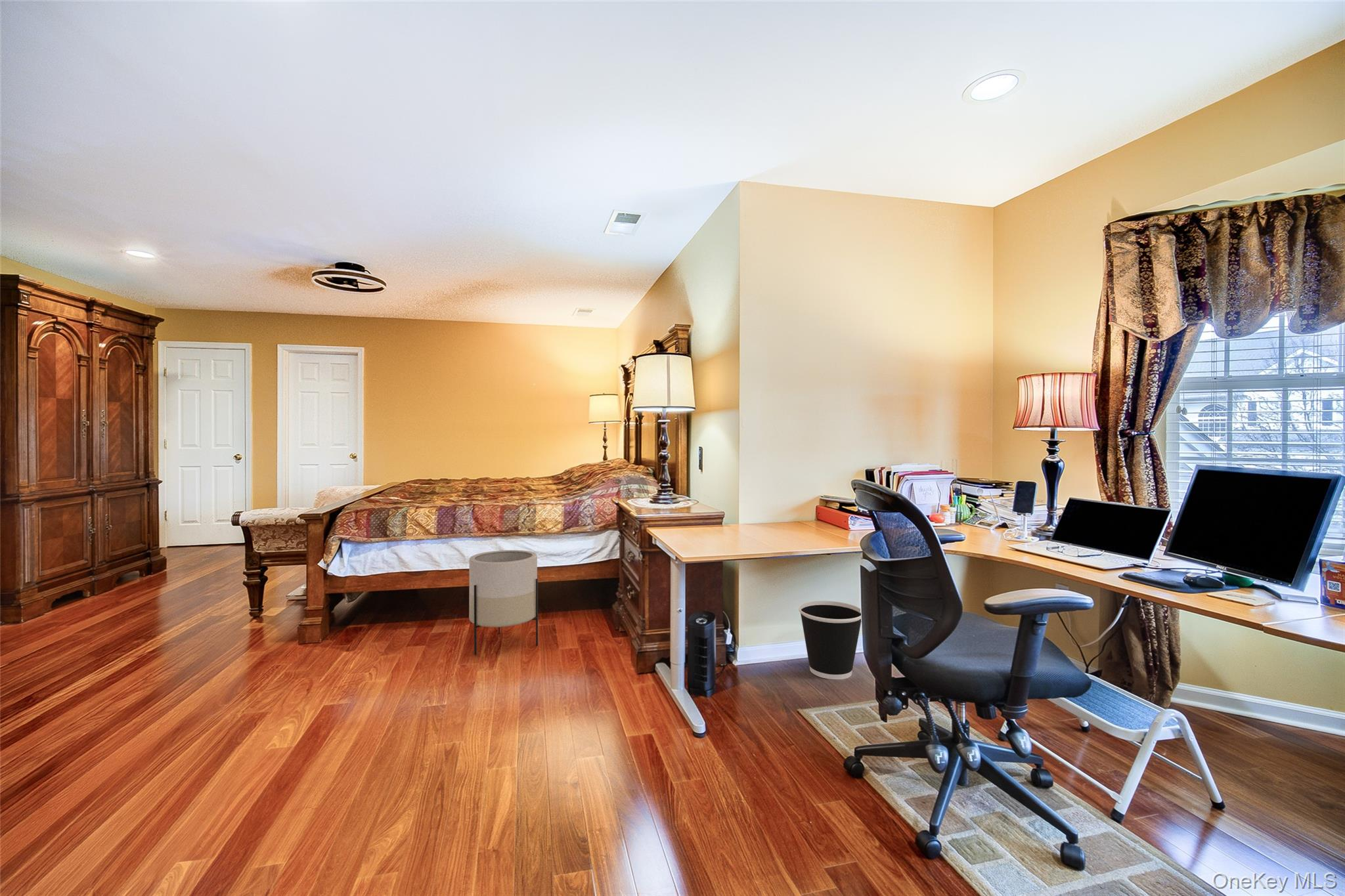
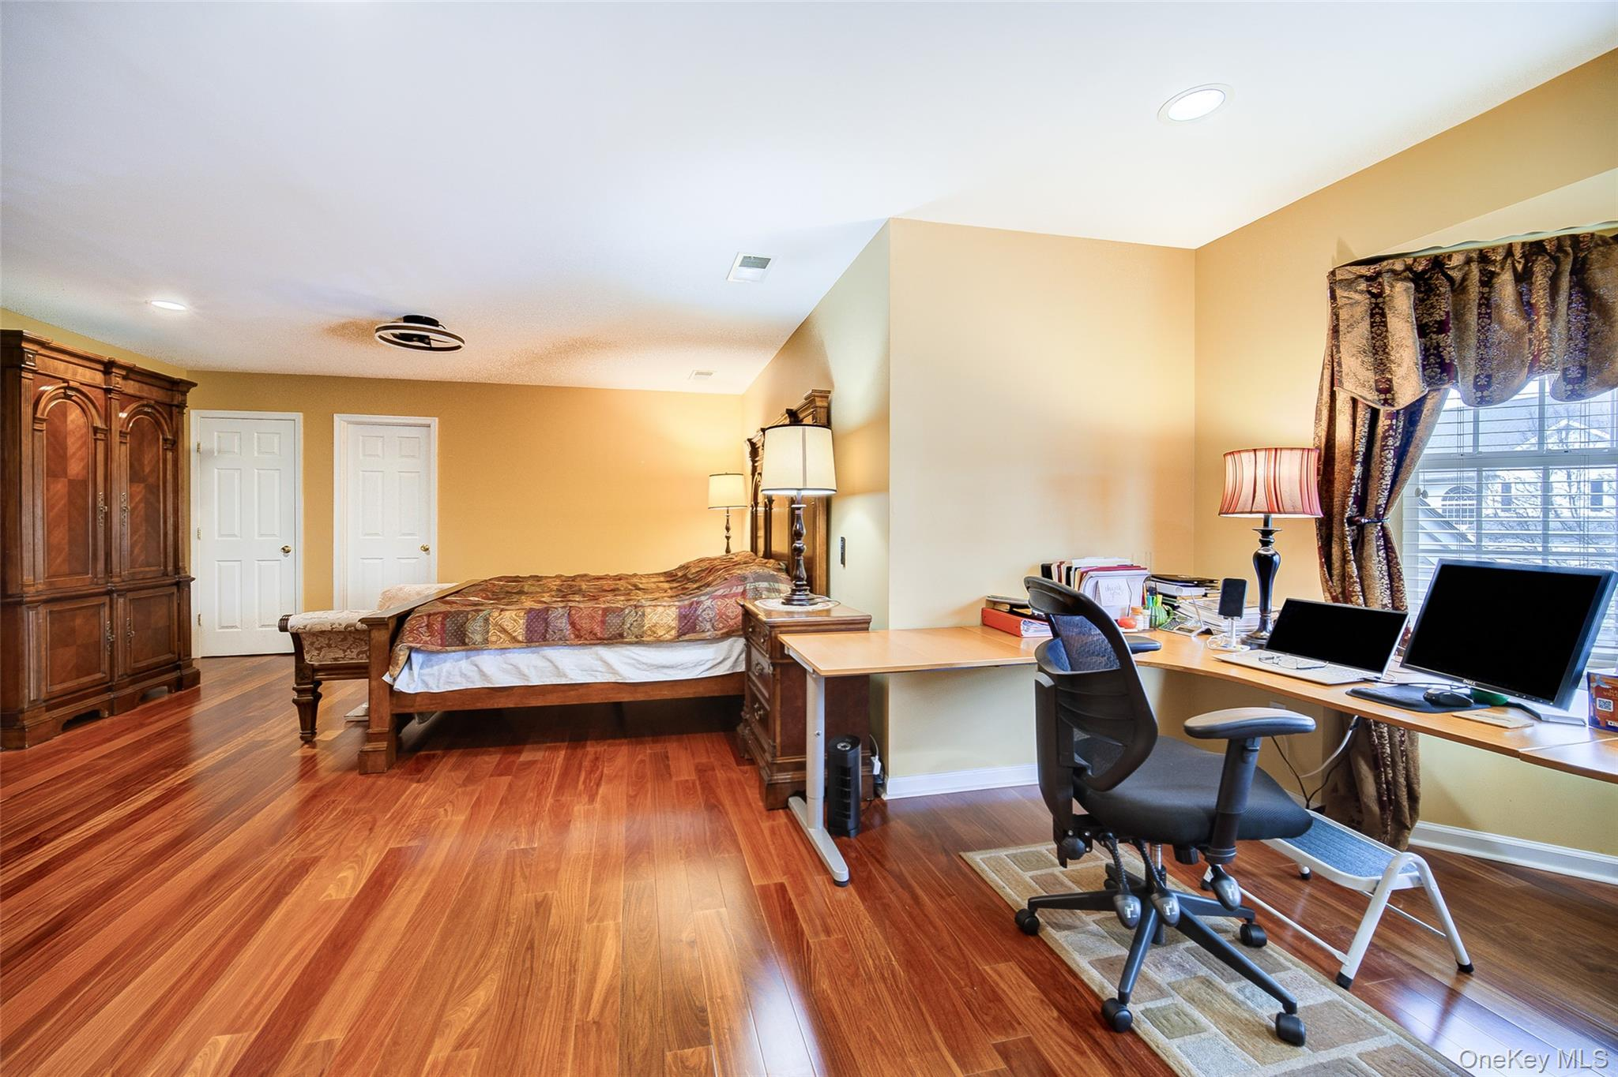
- planter (503, 600)
- wastebasket (830, 640)
